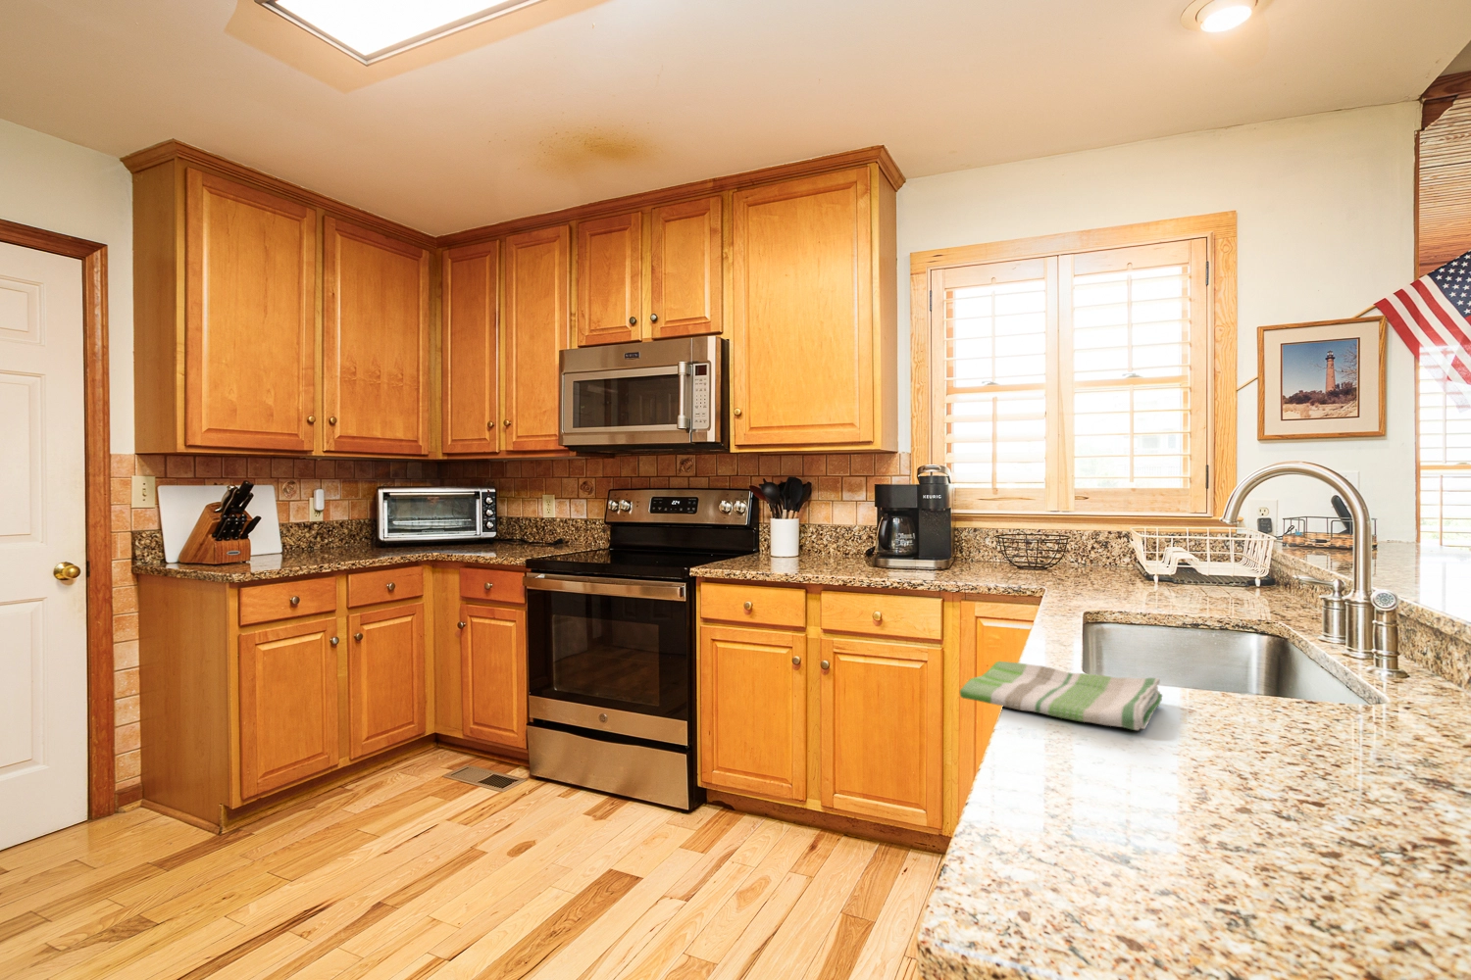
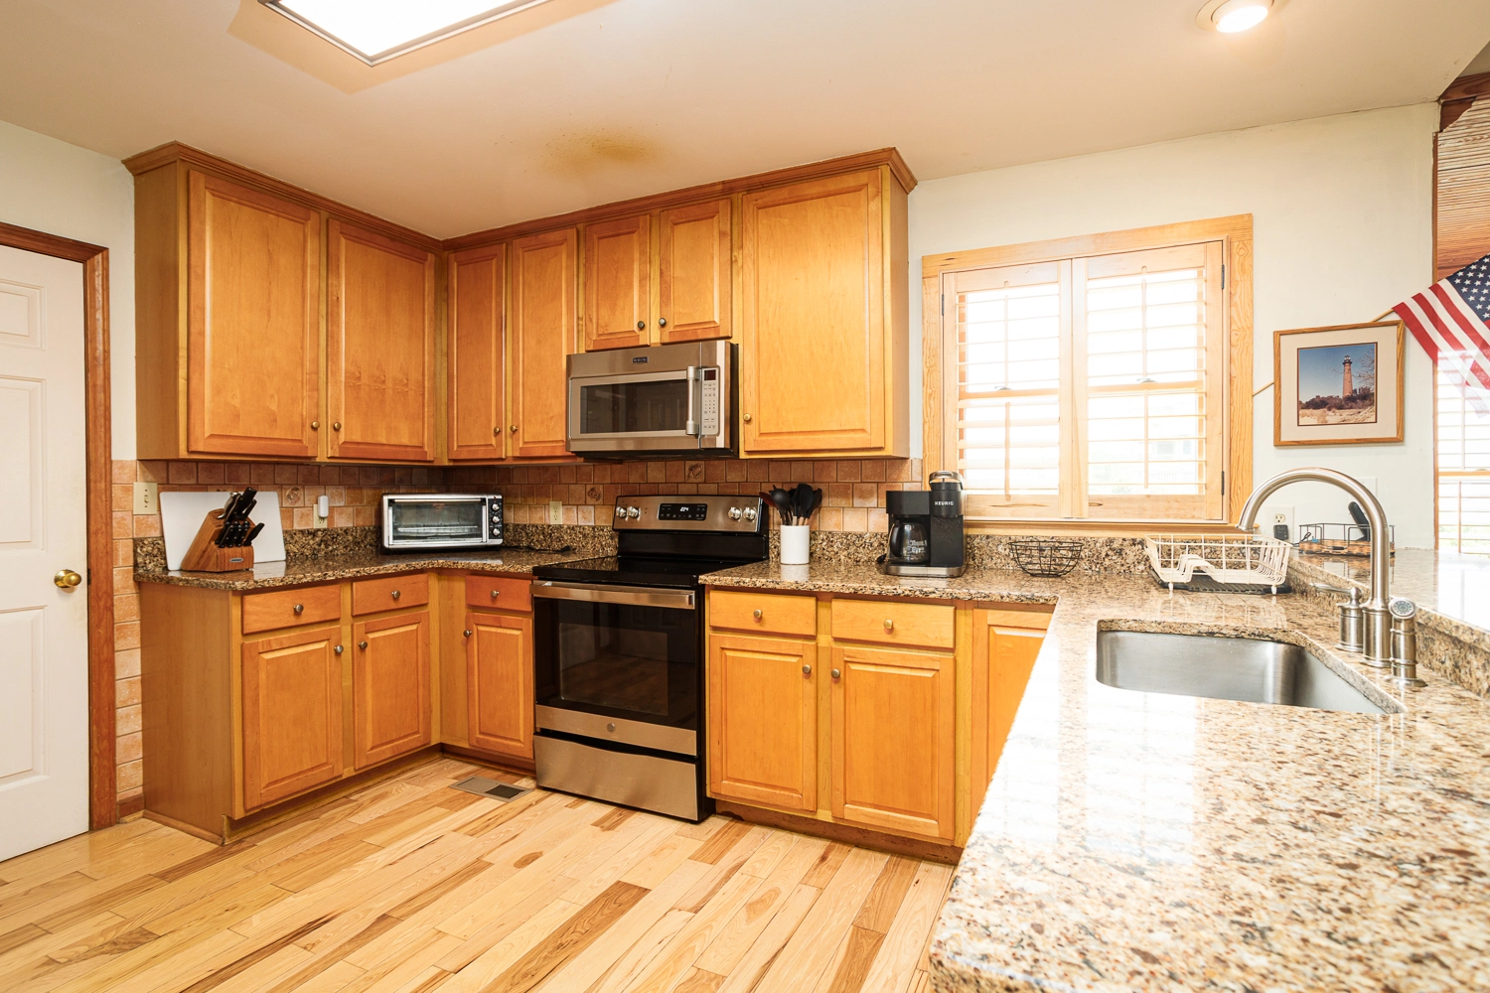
- dish towel (1061, 688)
